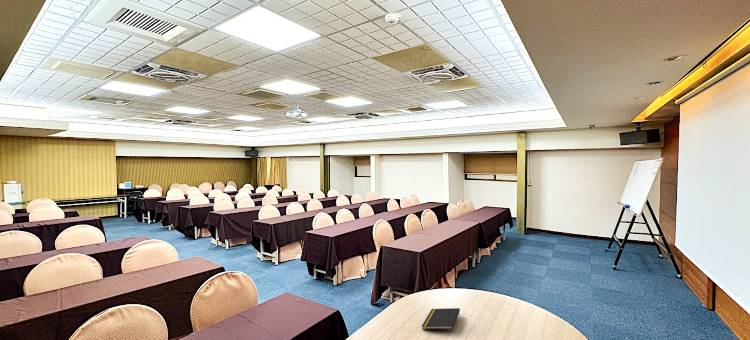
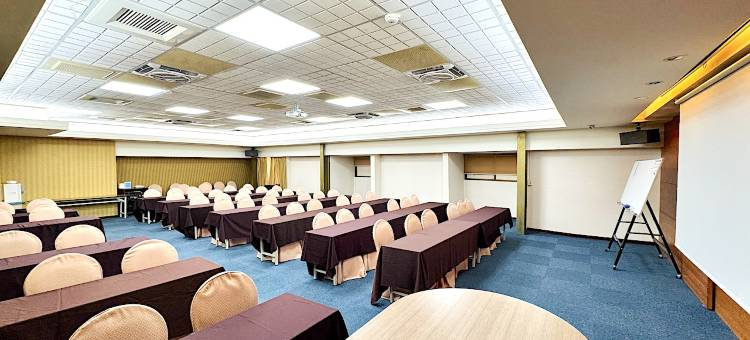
- notepad (441, 318)
